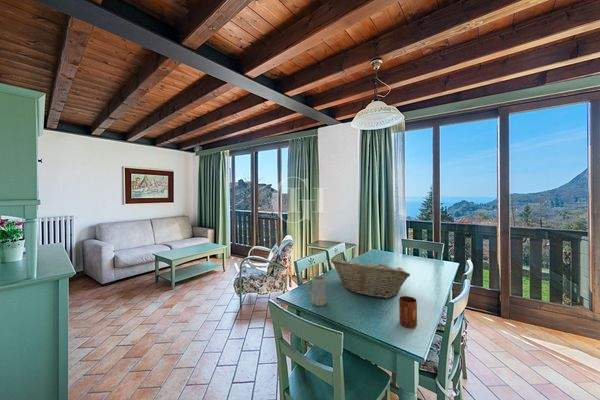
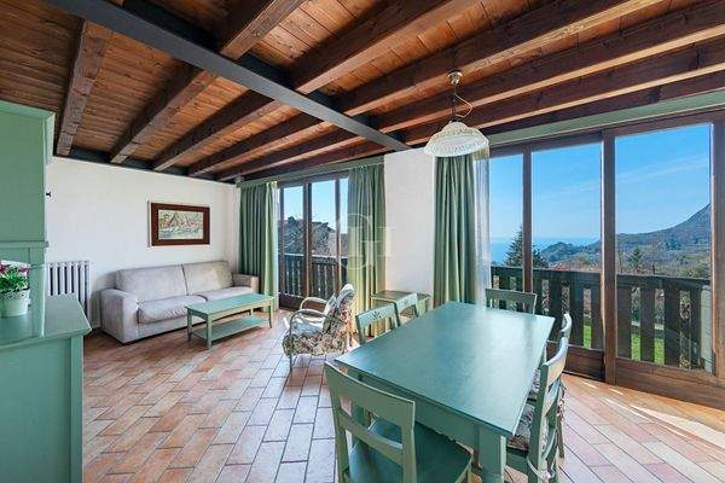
- mug (316, 289)
- mug (407, 313)
- fruit basket (368, 273)
